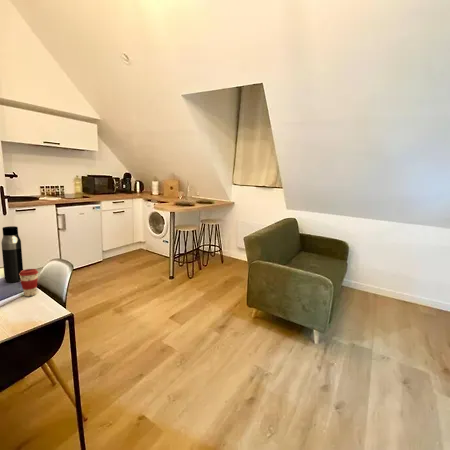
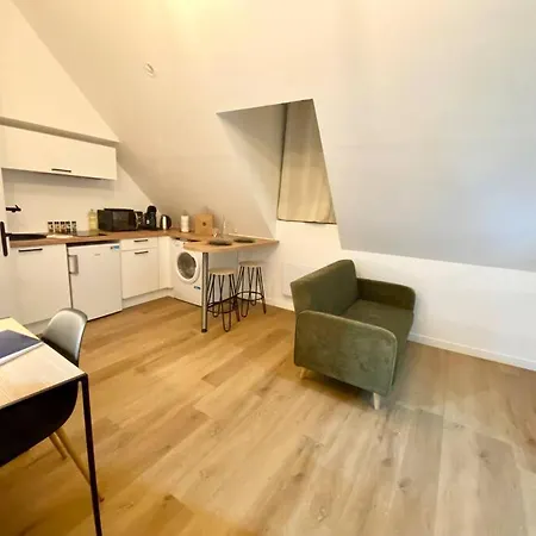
- coffee cup (29, 282)
- water bottle (12, 254)
